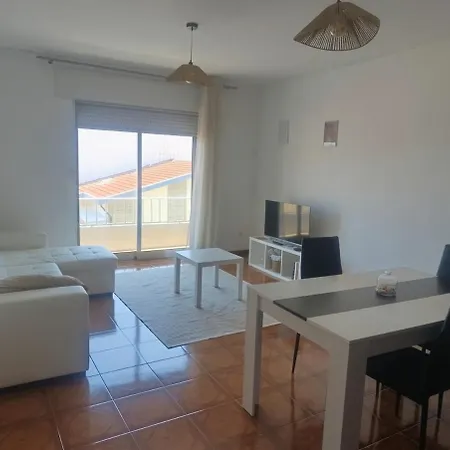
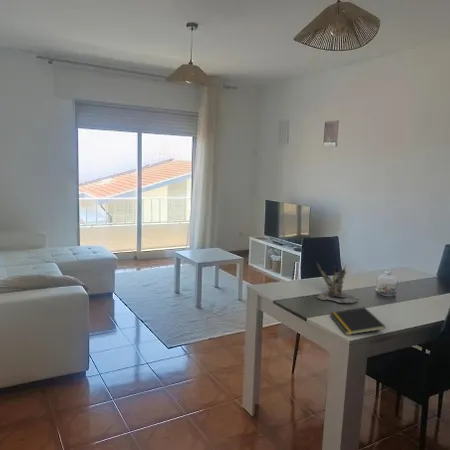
+ notepad (355, 320)
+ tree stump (335, 280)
